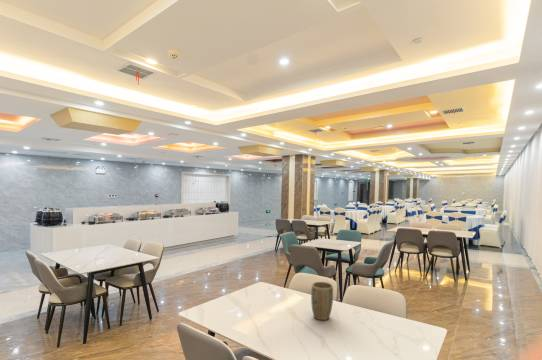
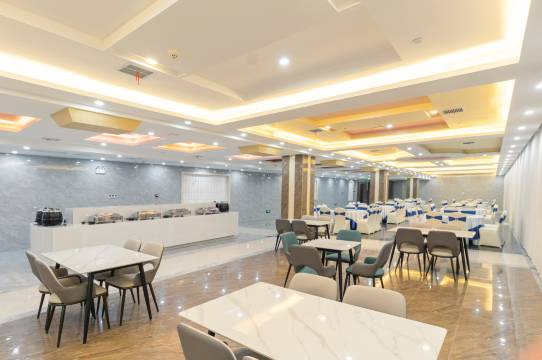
- plant pot (322, 300)
